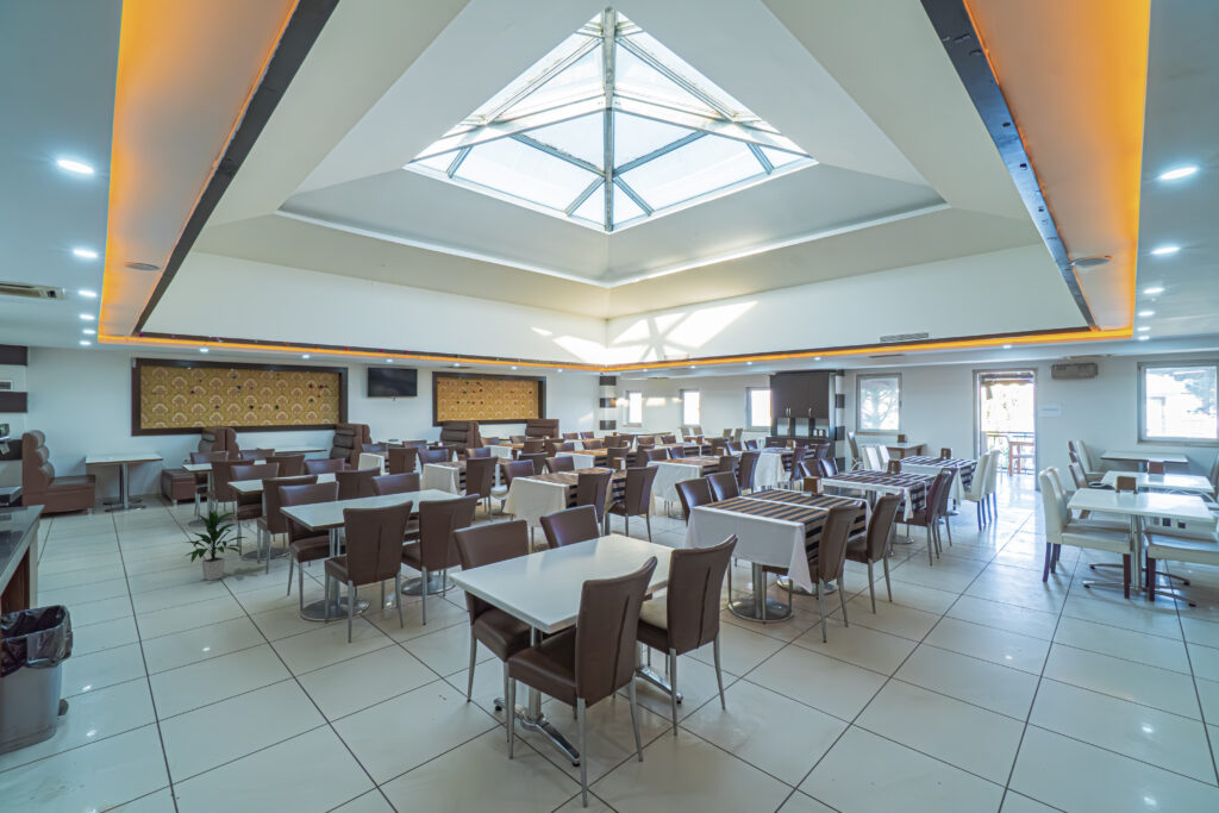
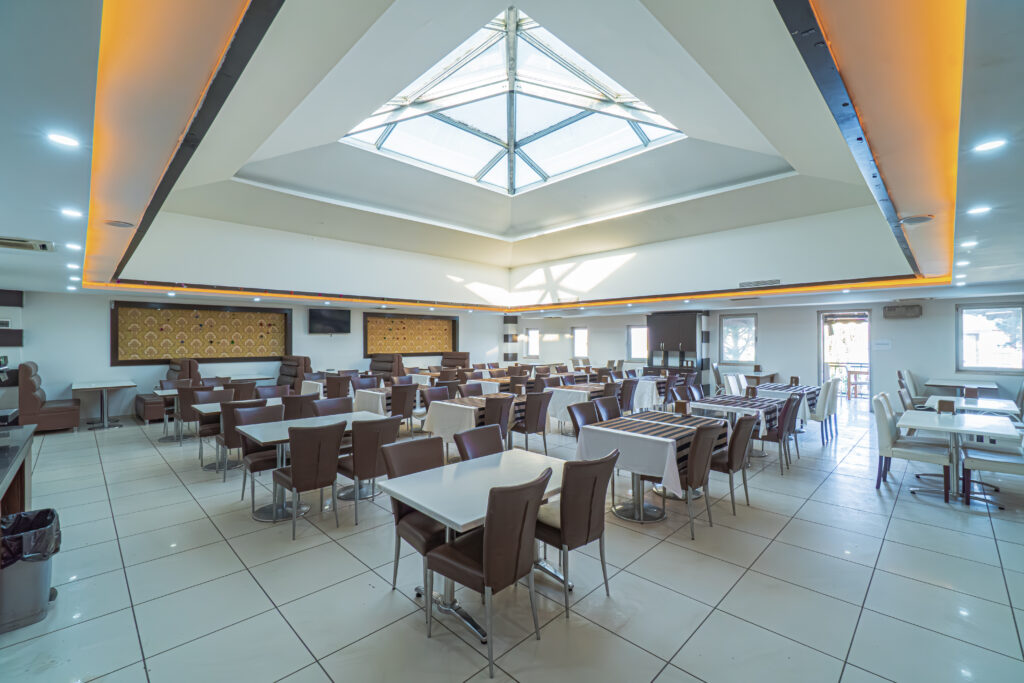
- indoor plant (213, 543)
